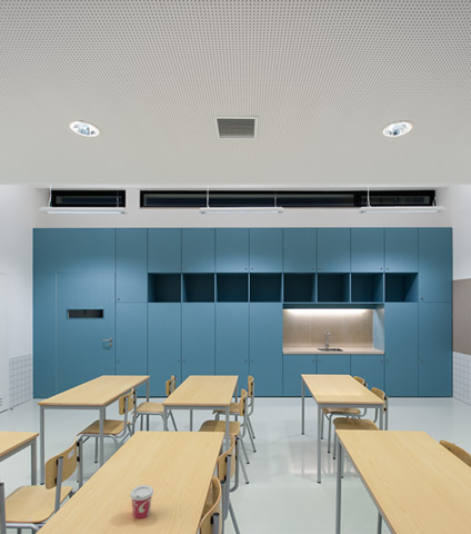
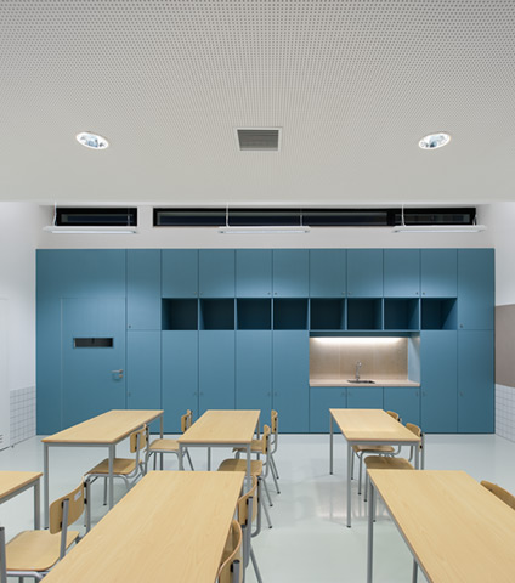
- cup (141, 502)
